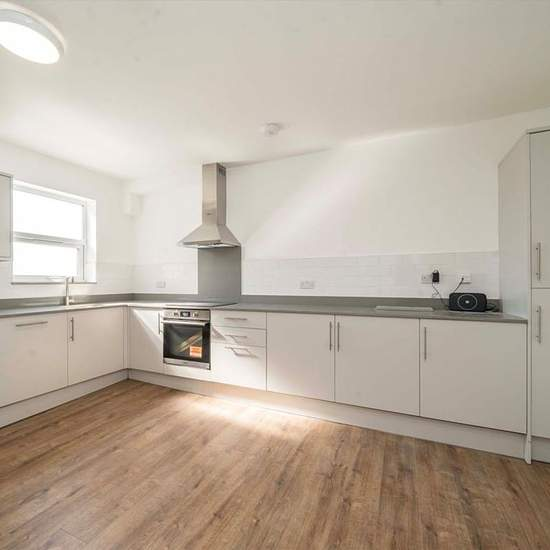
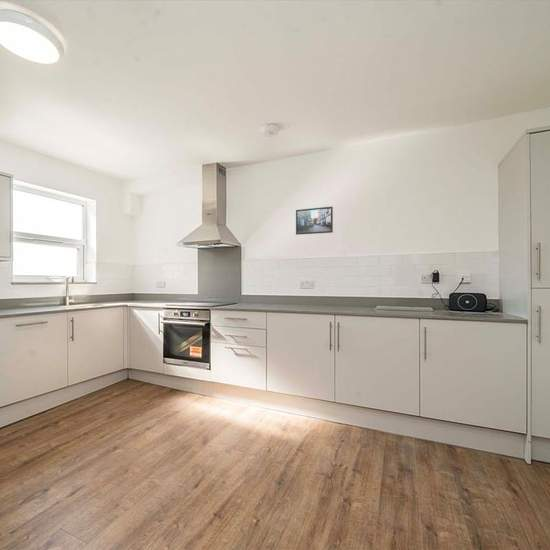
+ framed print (313, 220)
